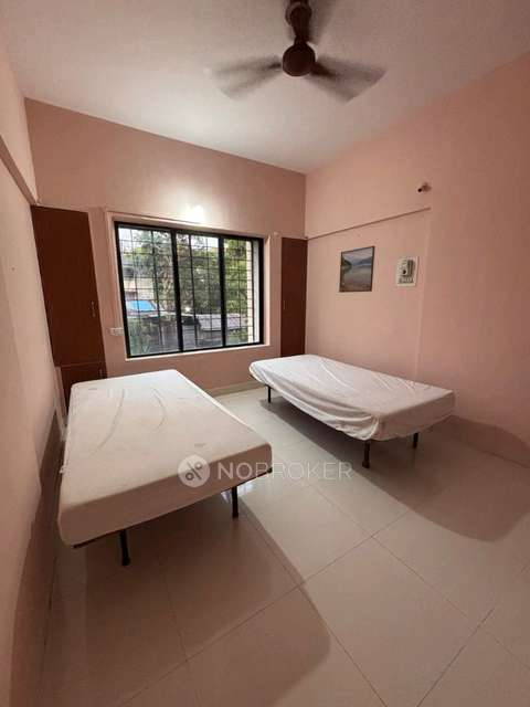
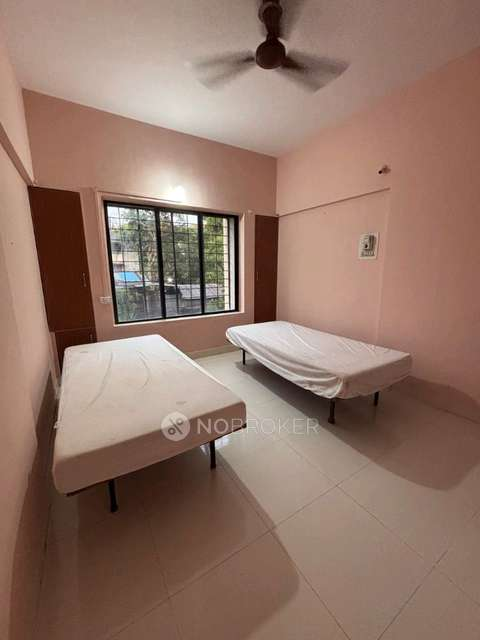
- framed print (356, 271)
